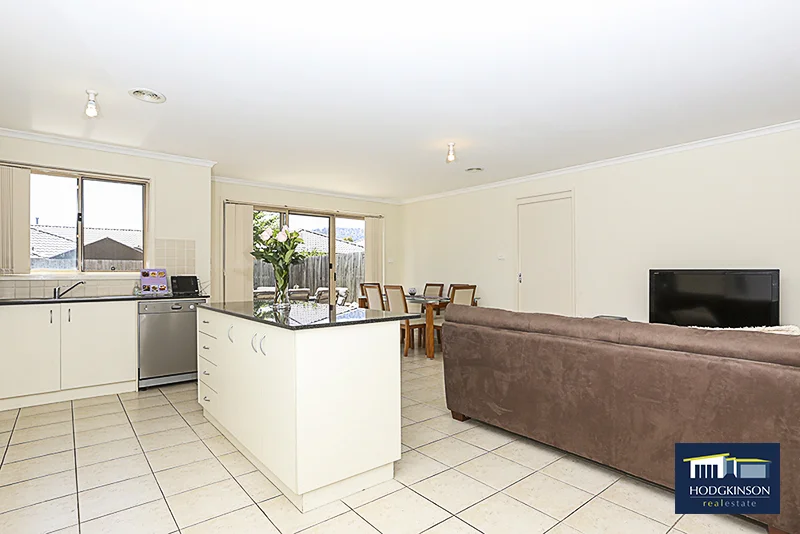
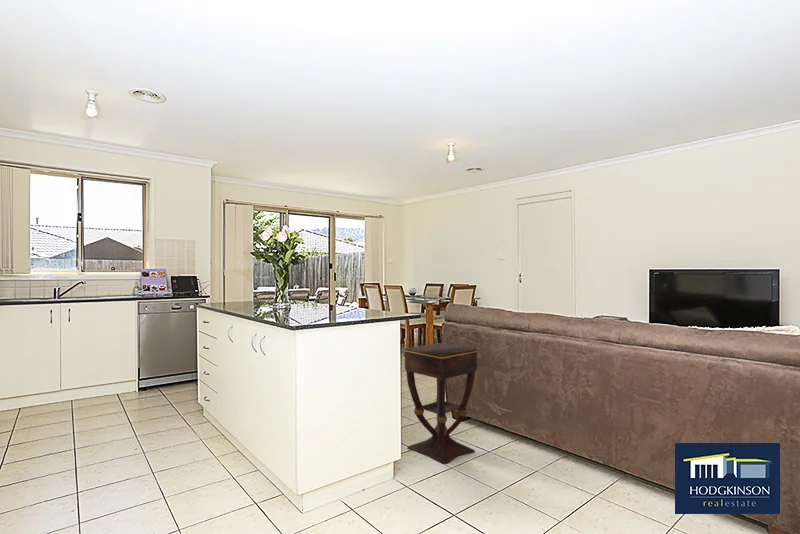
+ side table (440, 398)
